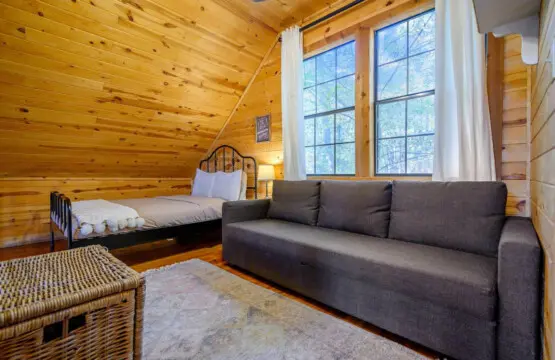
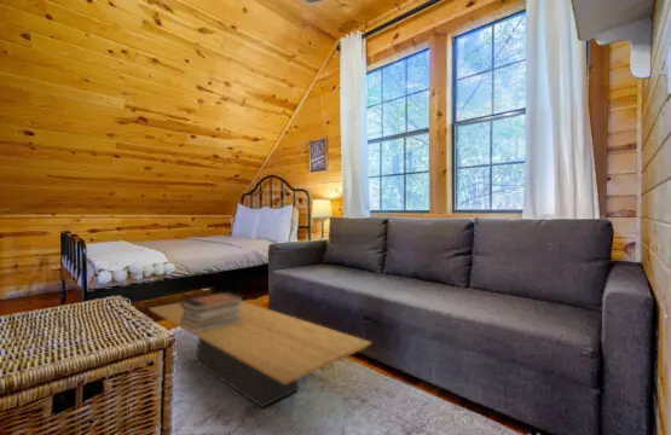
+ book stack (212, 311)
+ coffee table (242, 348)
